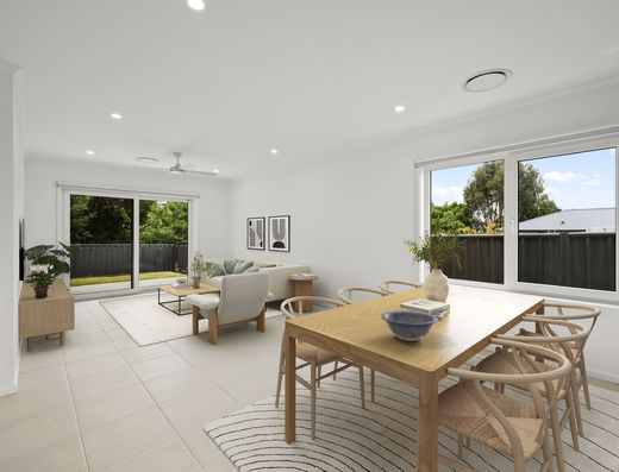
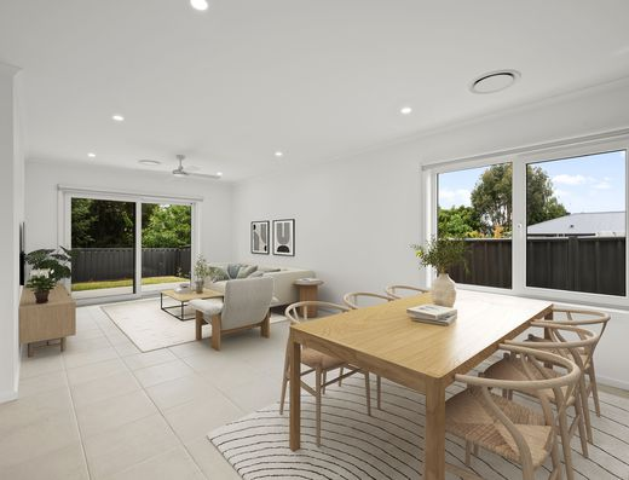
- decorative bowl (408, 327)
